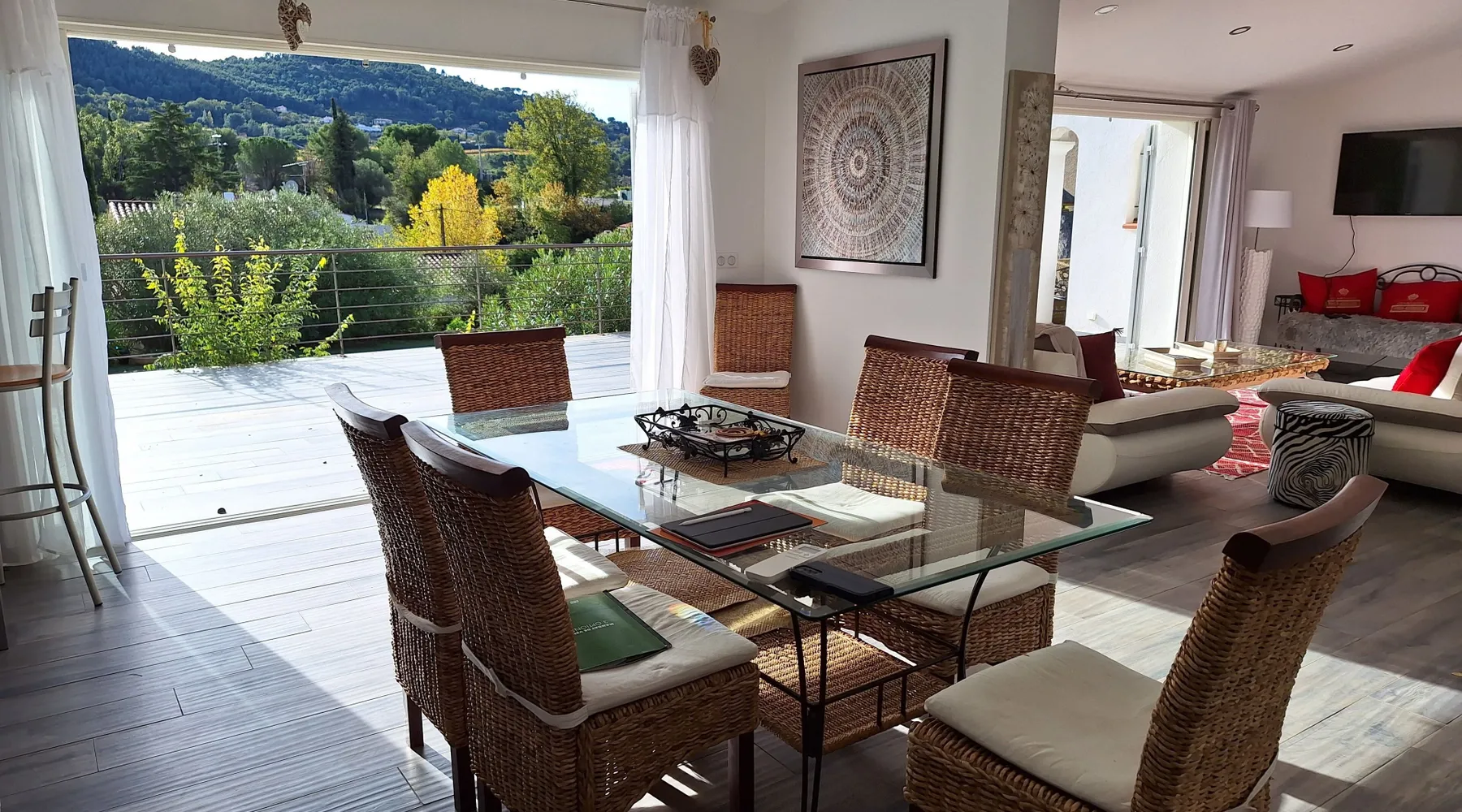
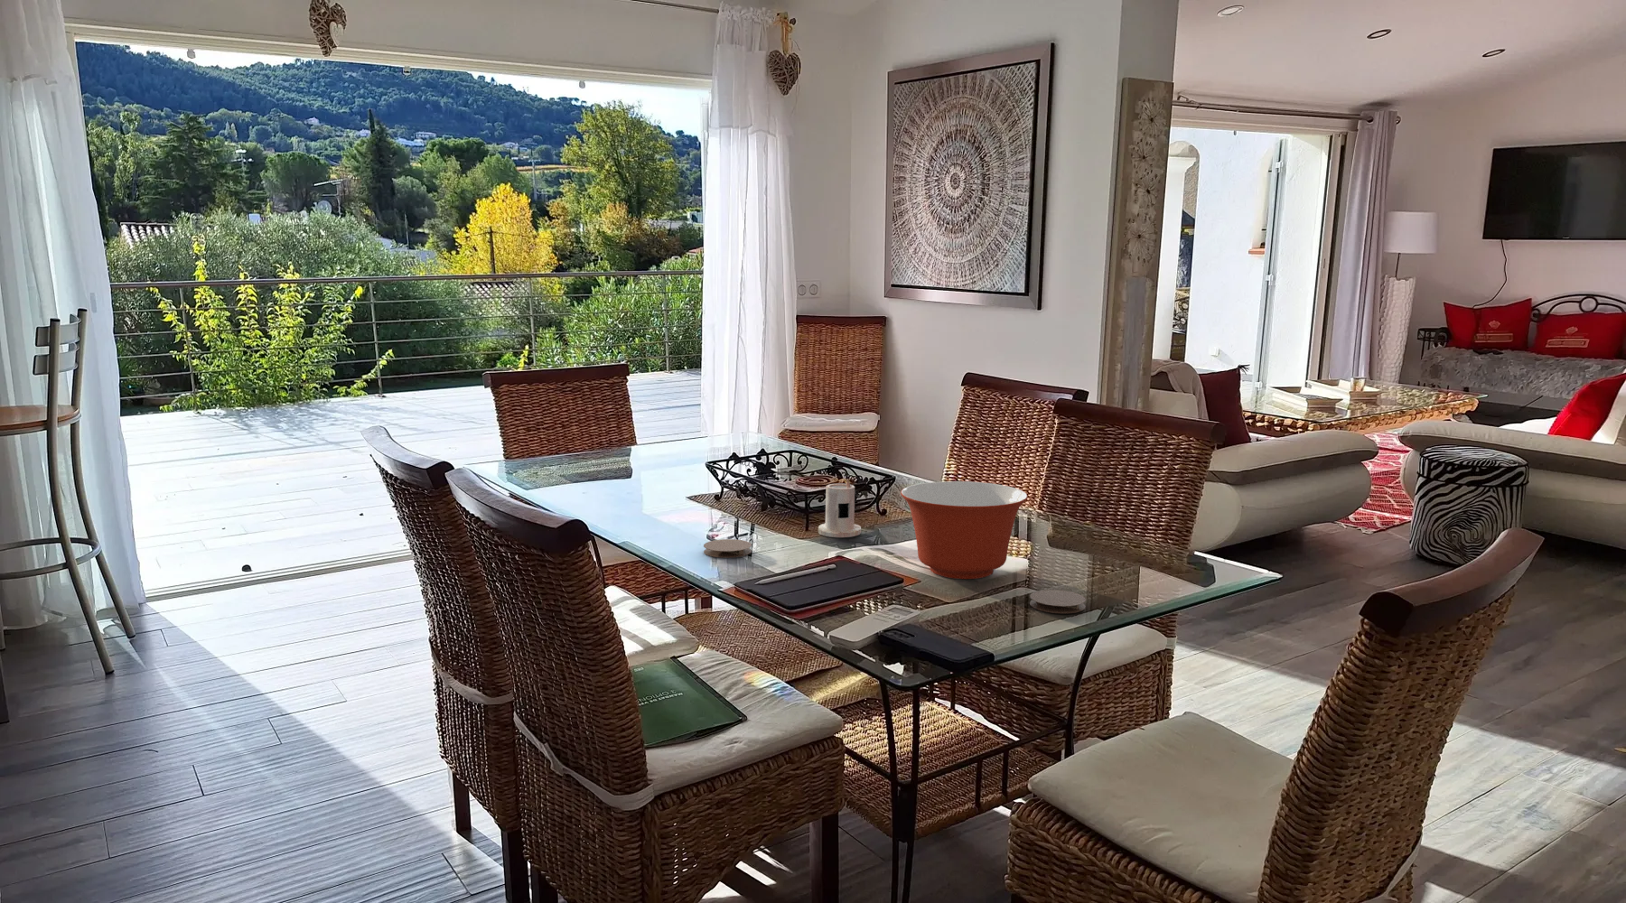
+ coaster (727, 548)
+ coaster (1057, 601)
+ candle (840, 506)
+ mixing bowl (962, 532)
